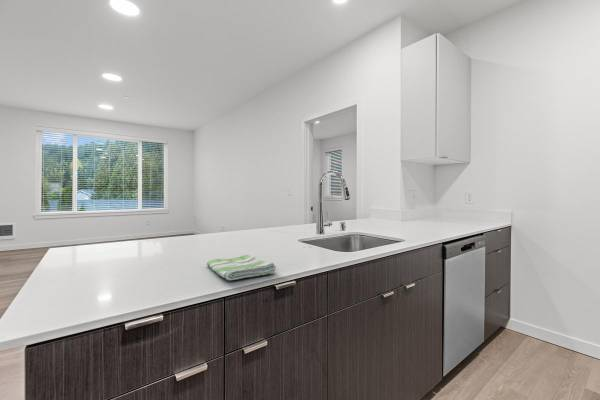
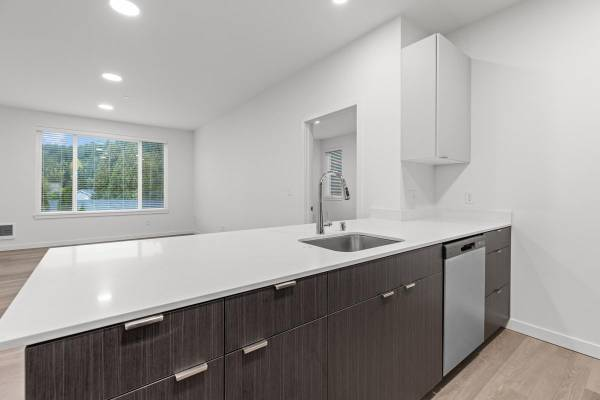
- dish towel (239, 264)
